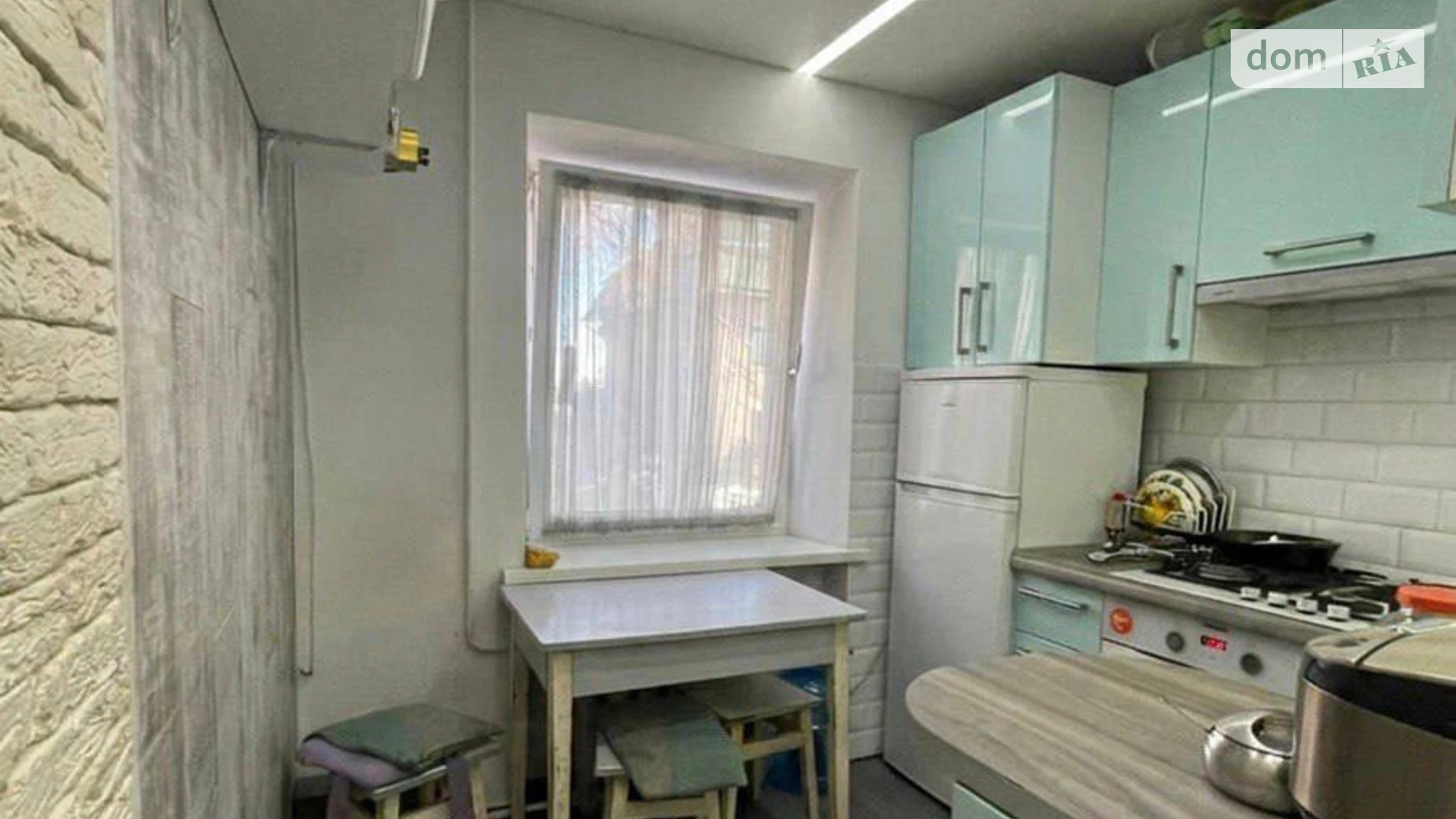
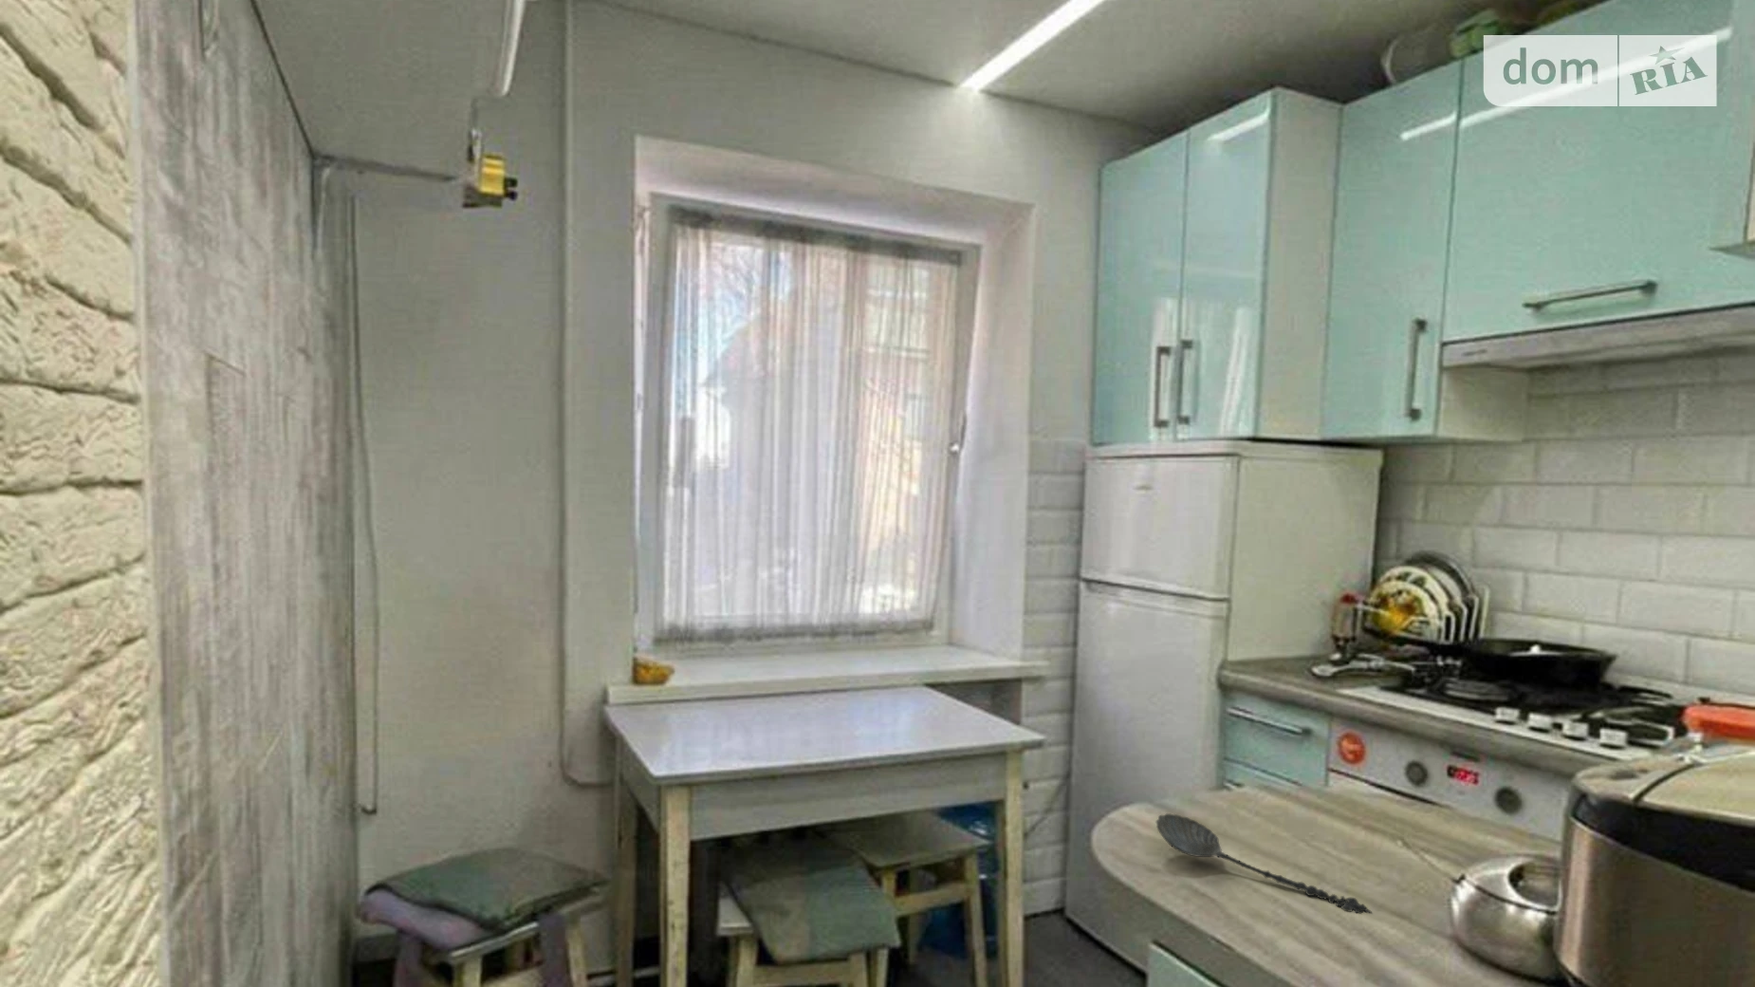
+ spoon (1254, 866)
